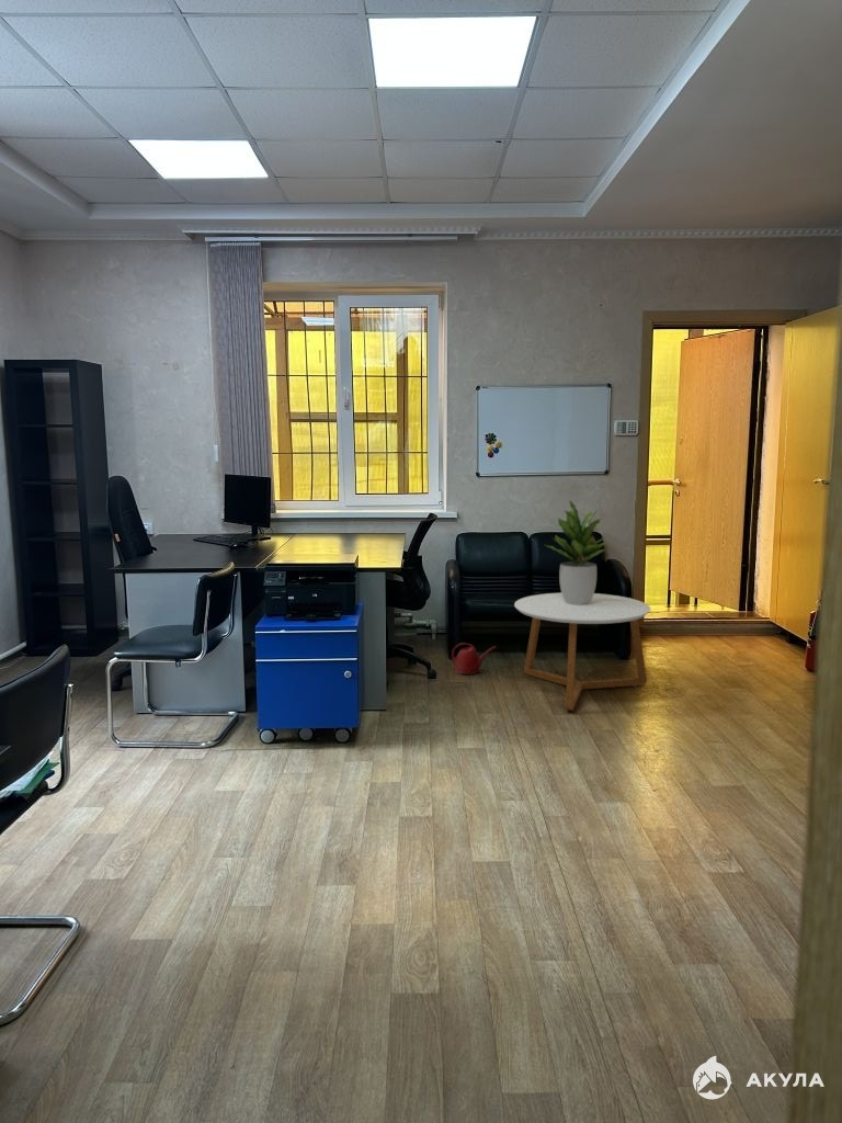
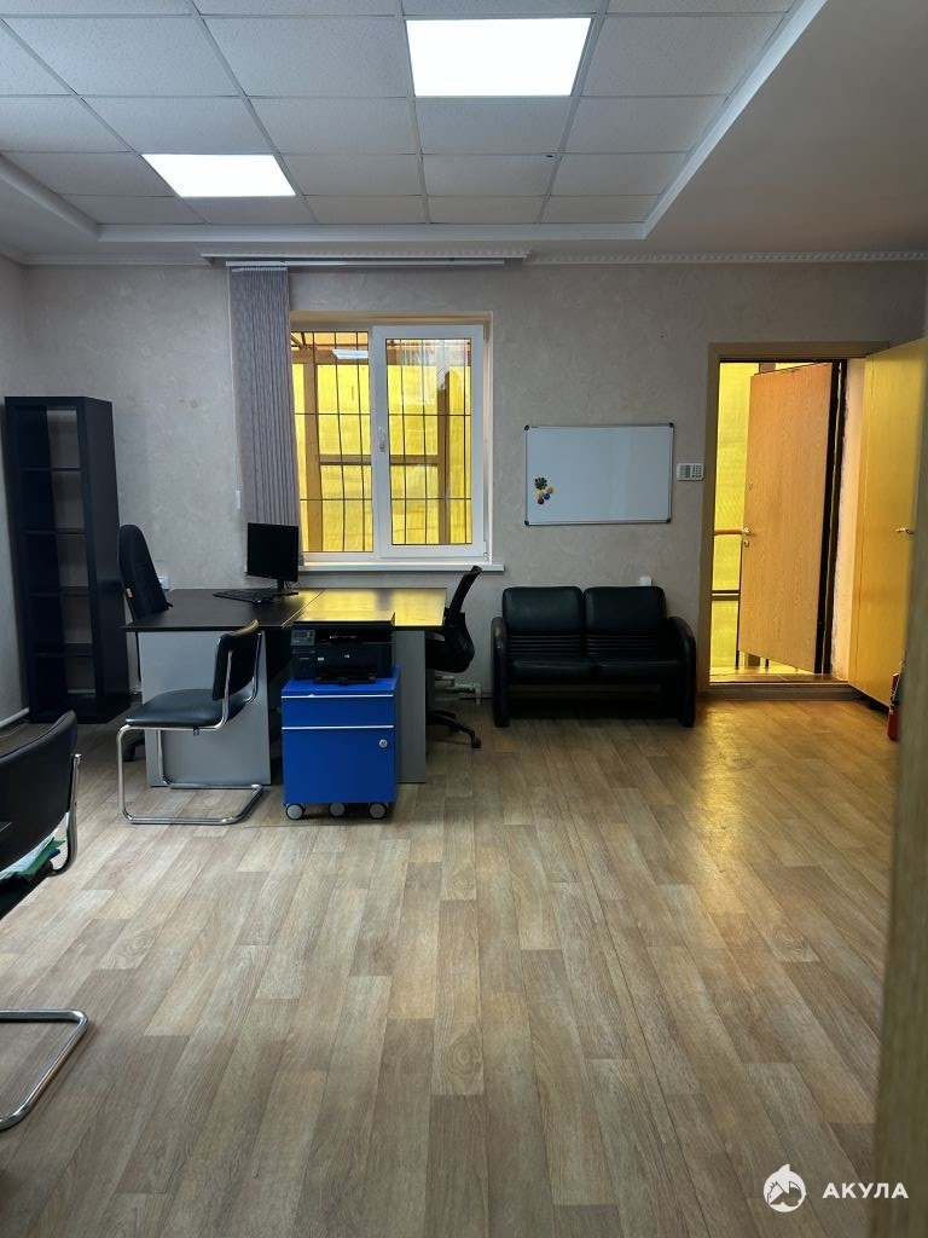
- watering can (474, 657)
- potted plant (580, 551)
- coffee table (574, 647)
